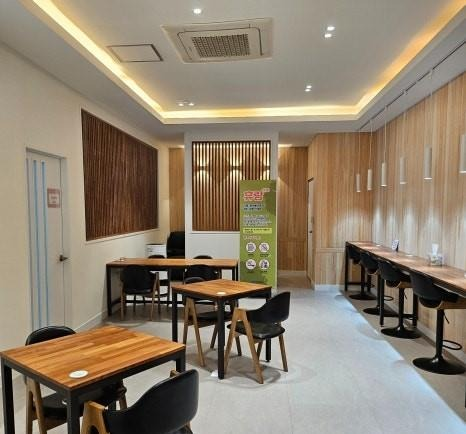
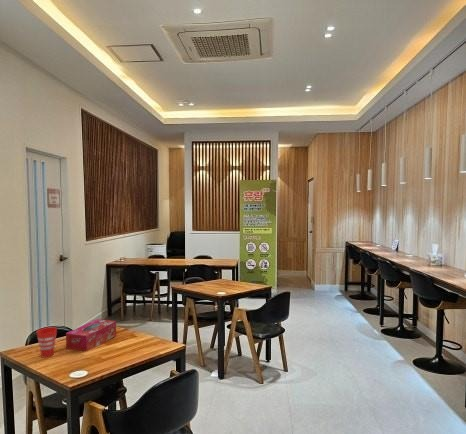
+ tissue box (92, 334)
+ cup (47, 342)
